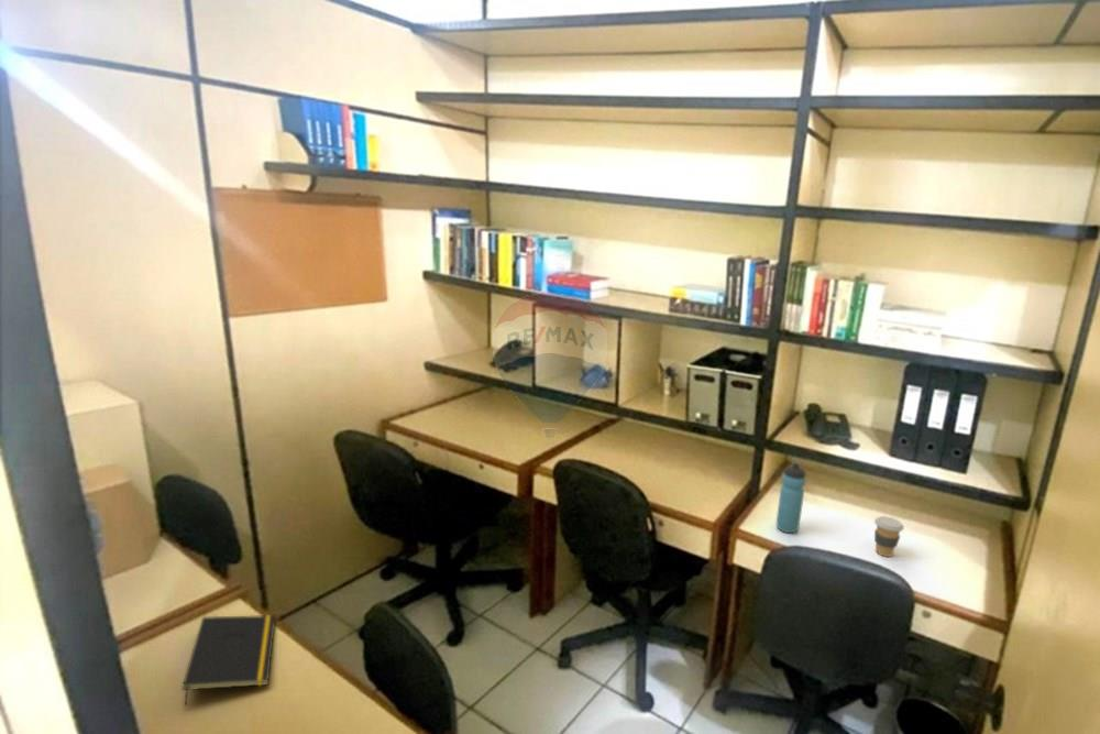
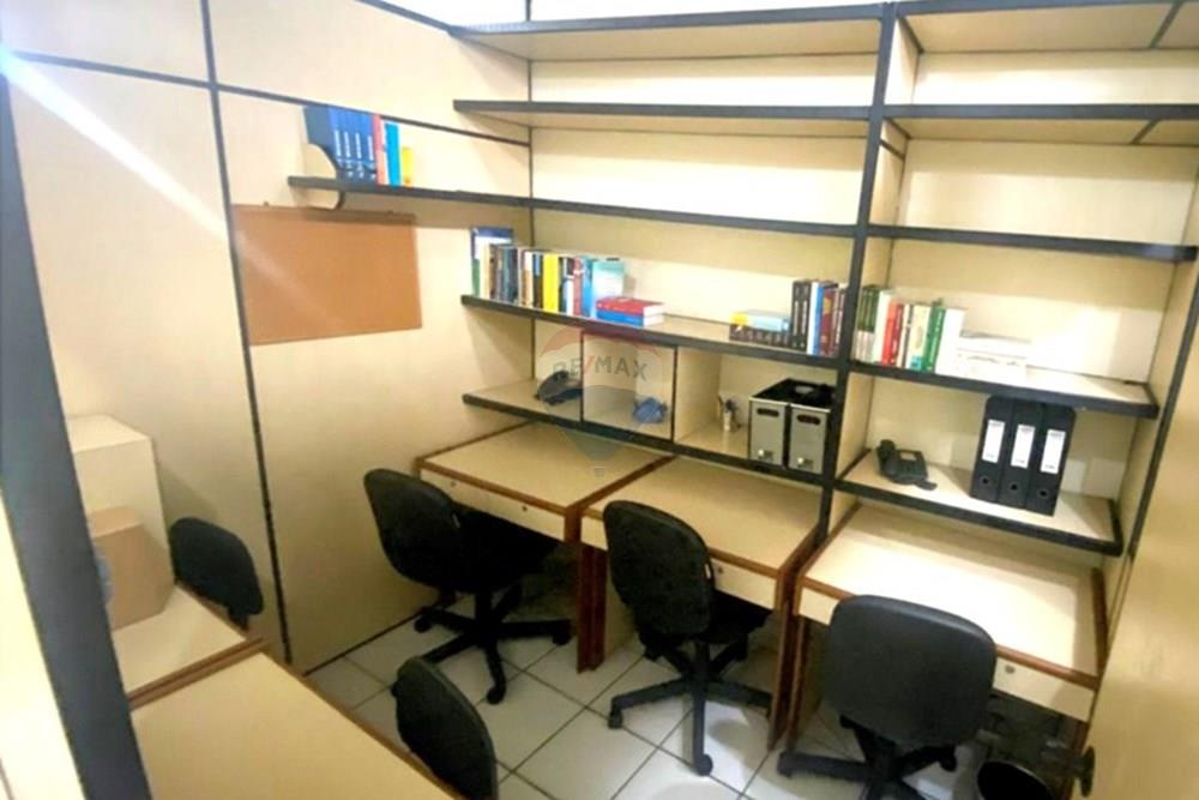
- notepad (233, 648)
- coffee cup (887, 537)
- water bottle (791, 496)
